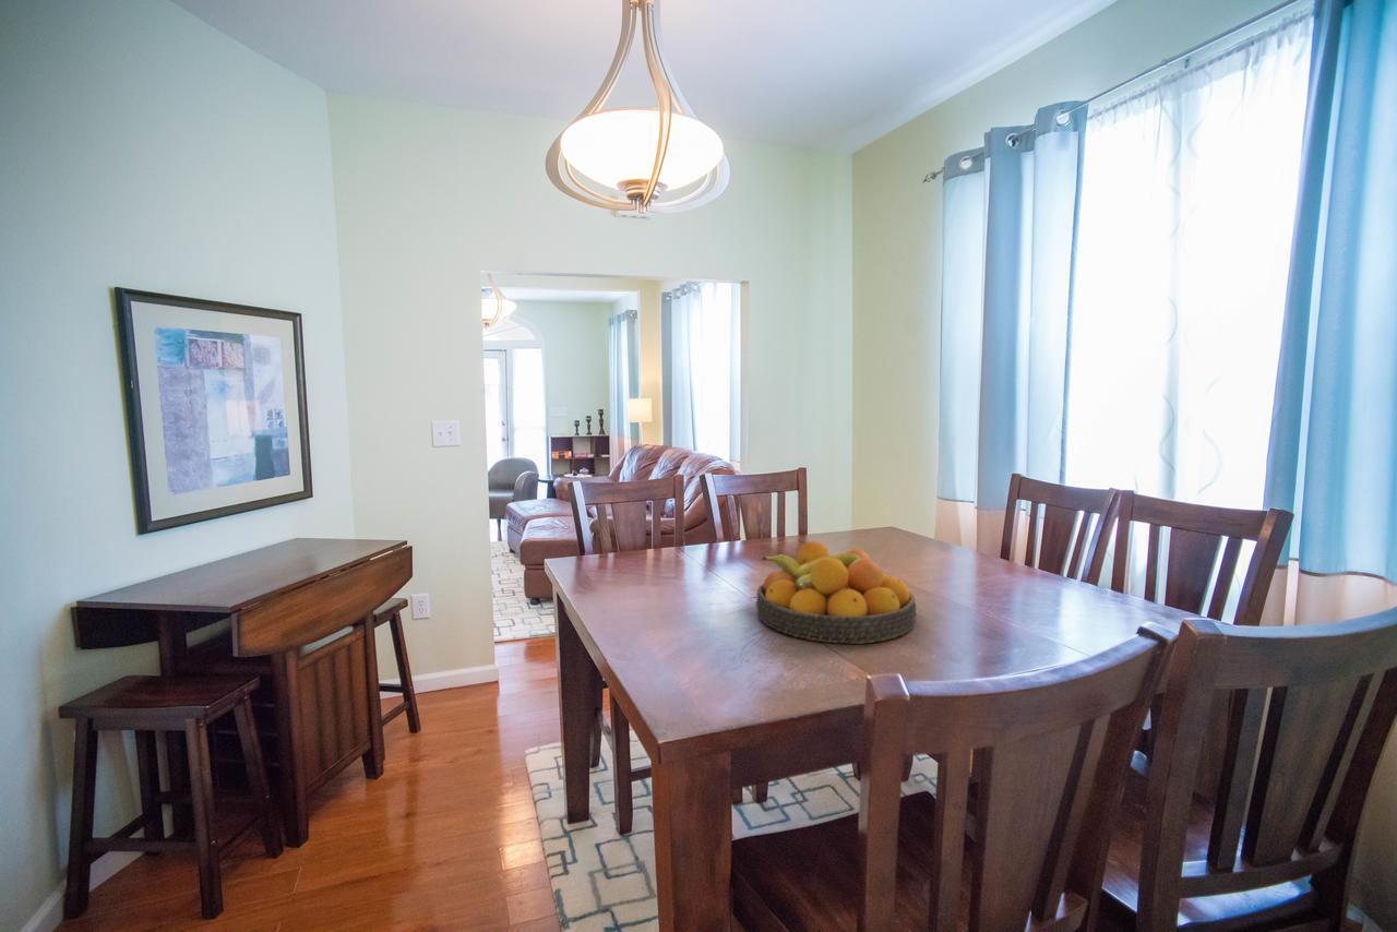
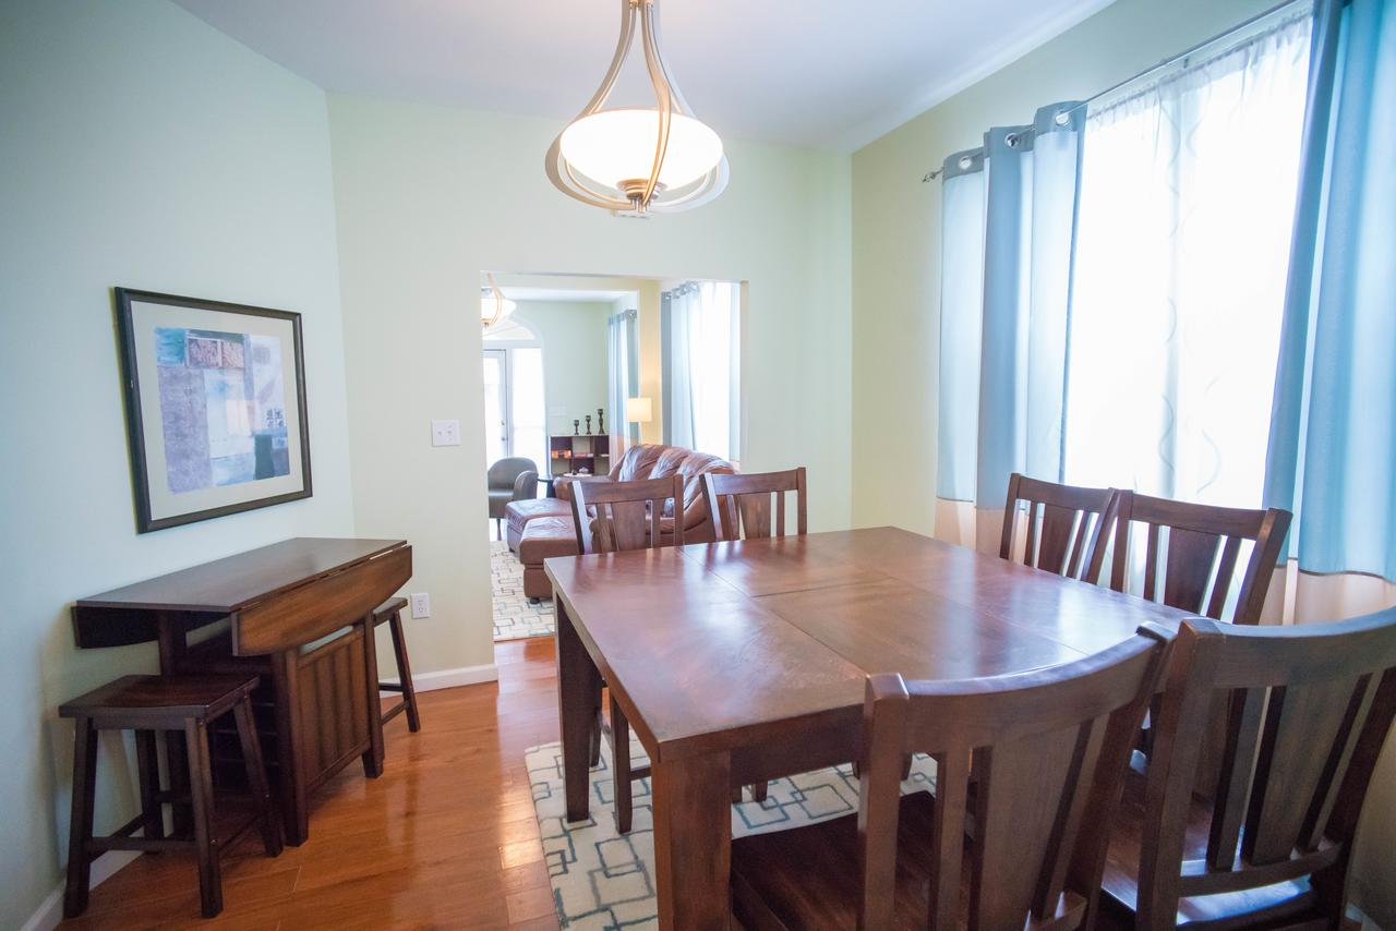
- fruit bowl (834, 583)
